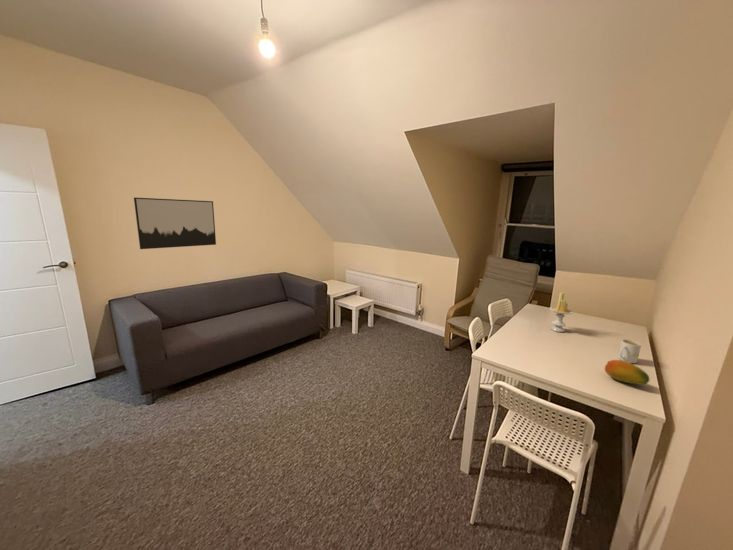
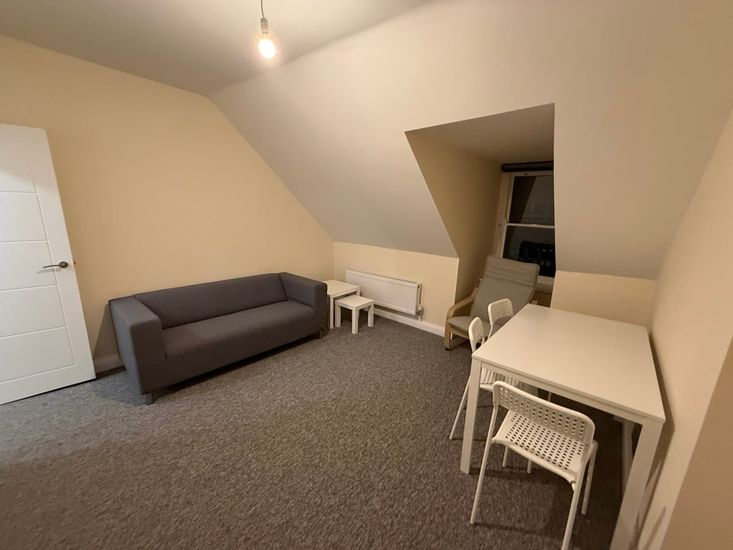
- mug (627, 351)
- candle (560, 311)
- fruit (626, 372)
- wall art (179, 223)
